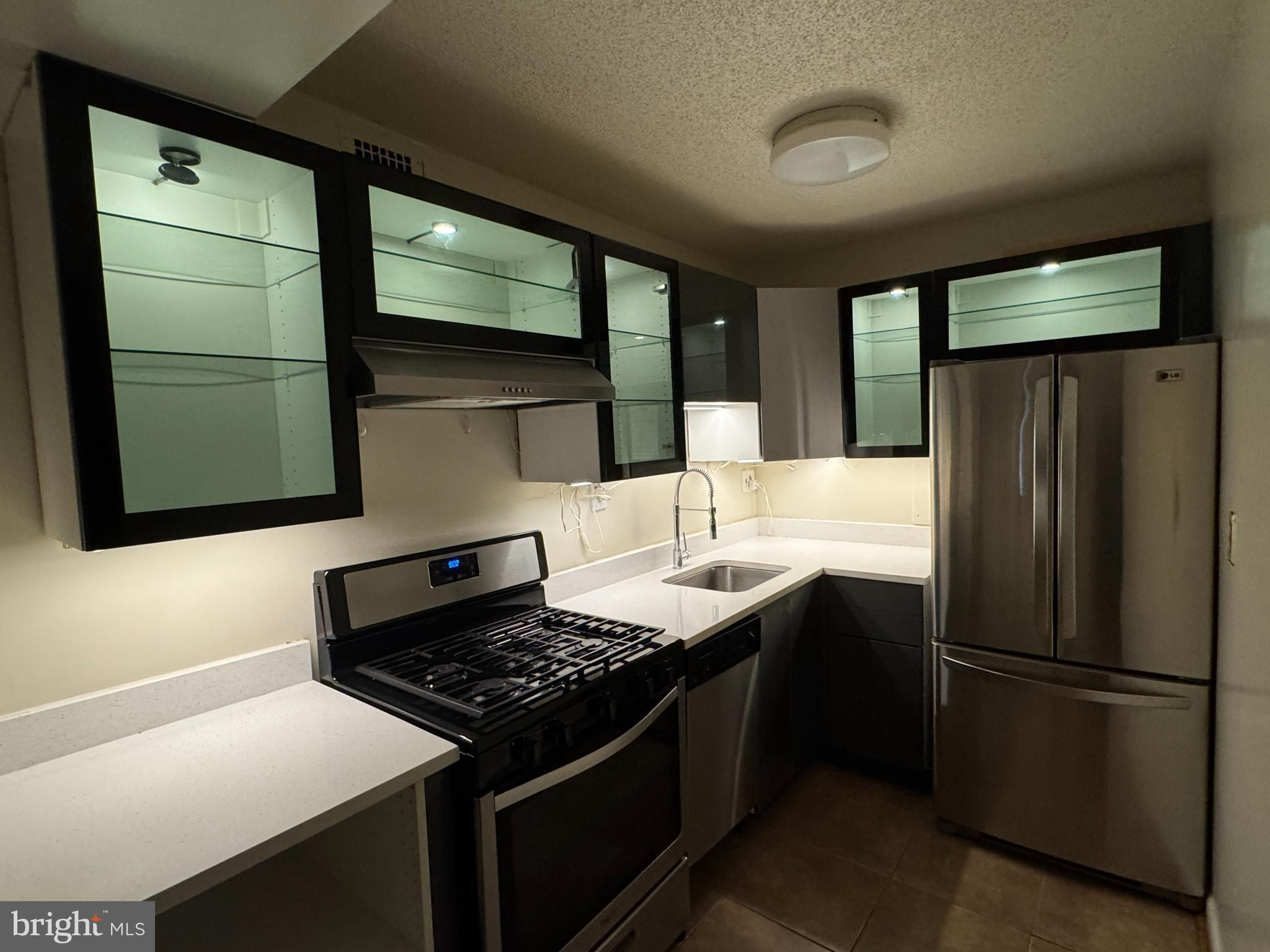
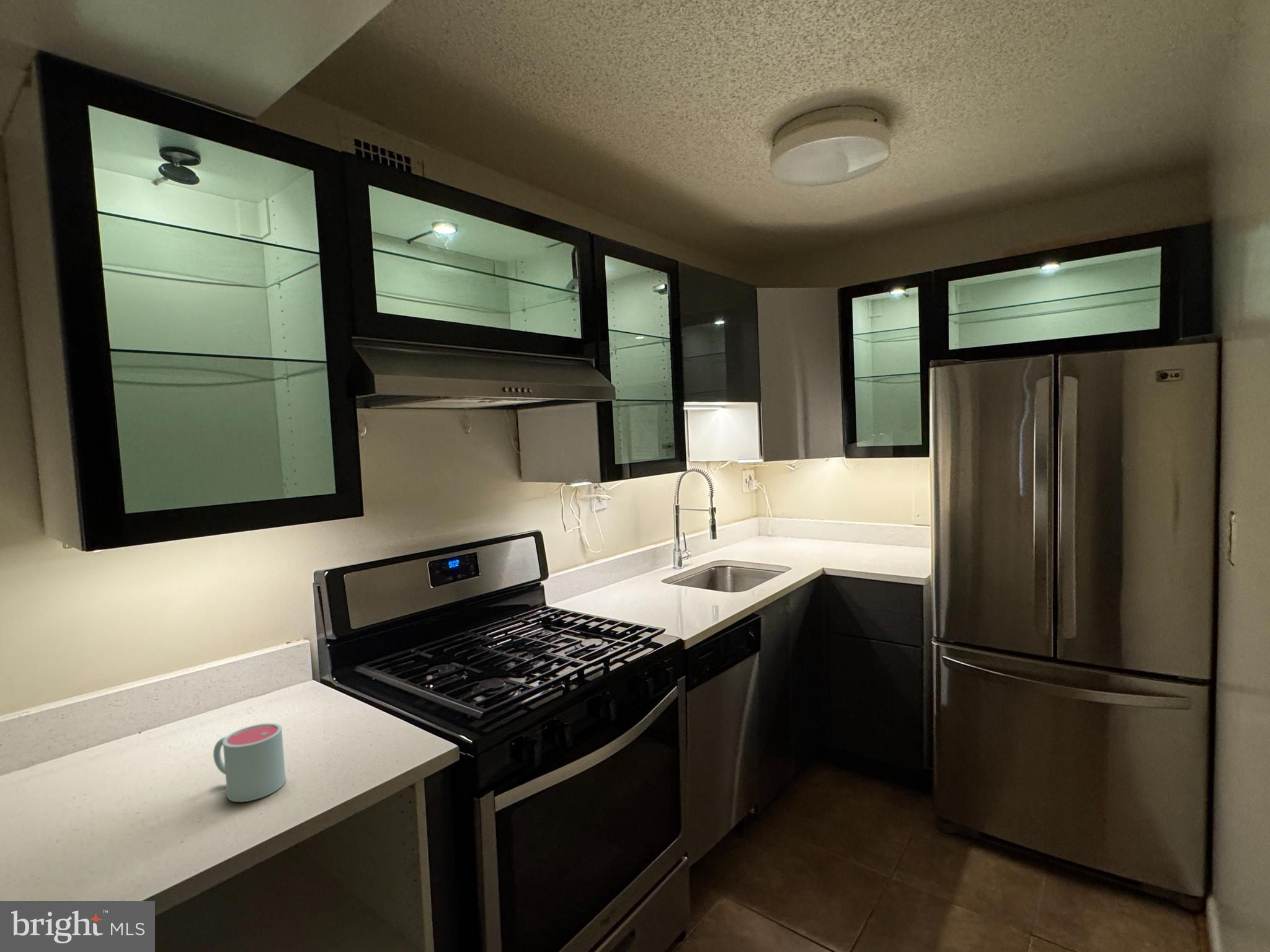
+ mug (244, 760)
